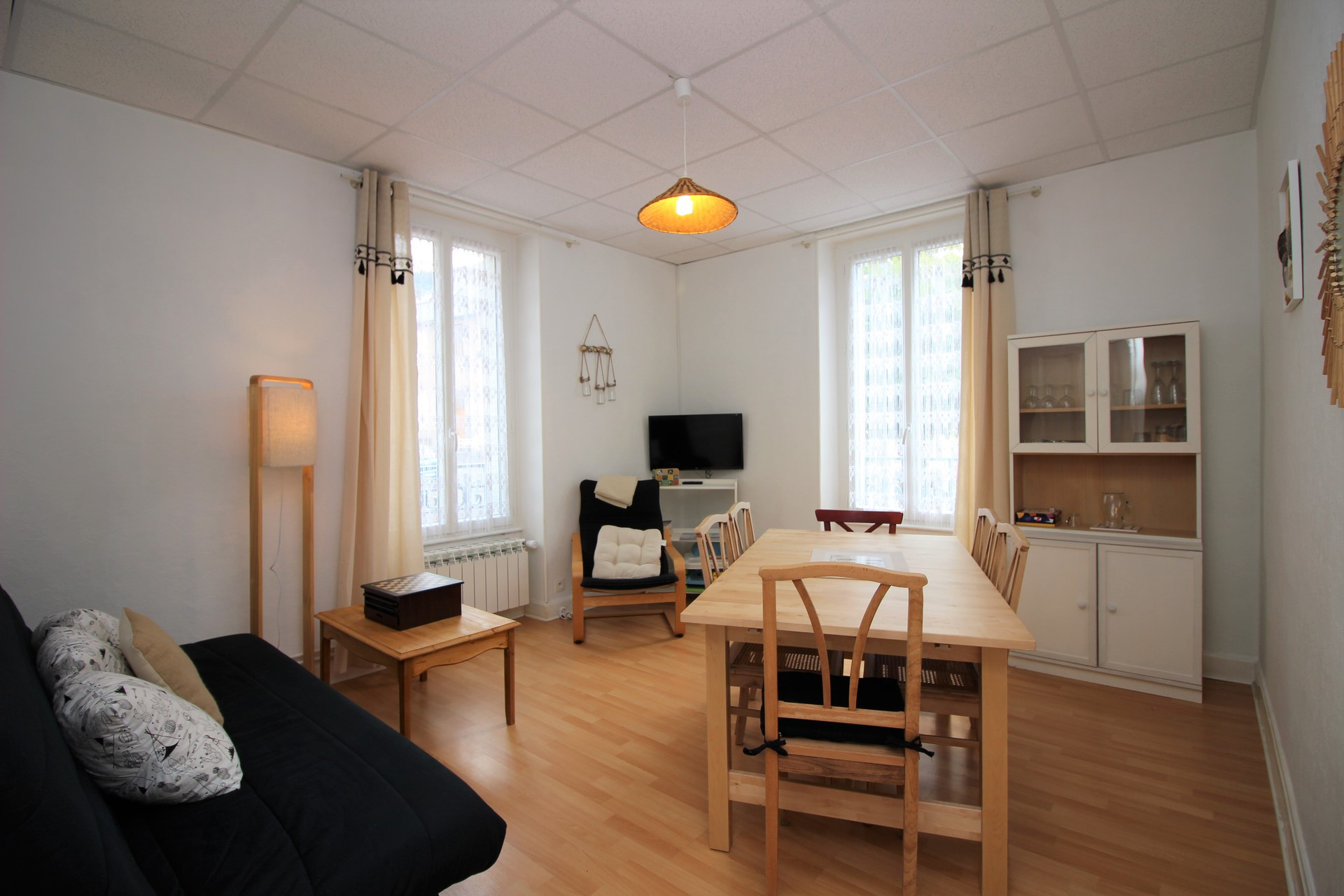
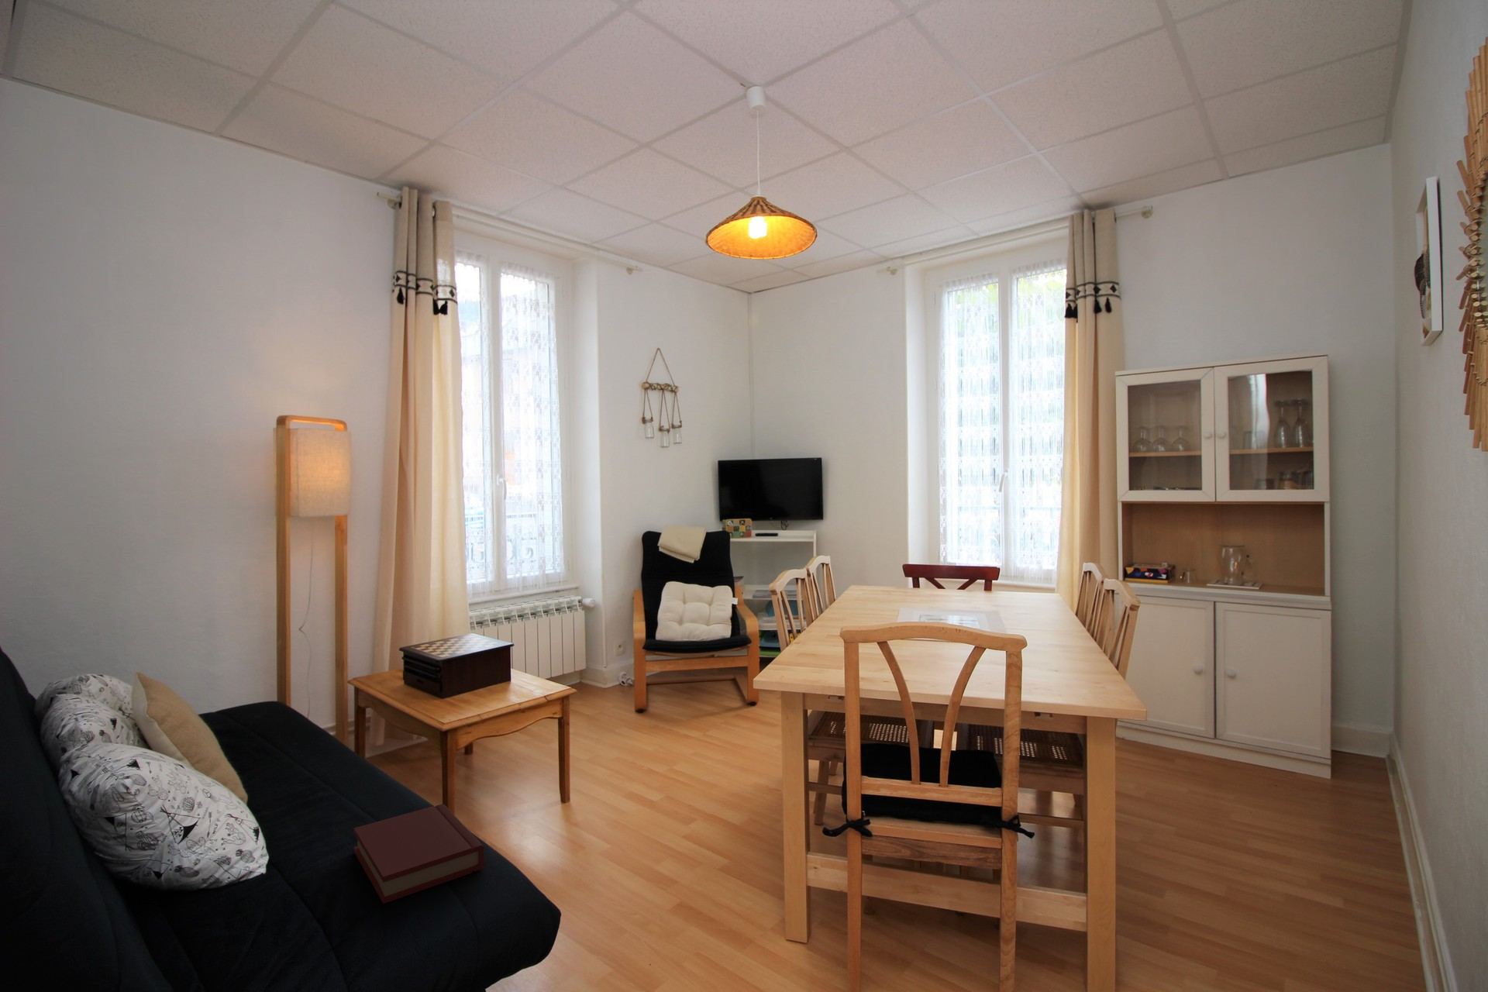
+ hardback book (417, 848)
